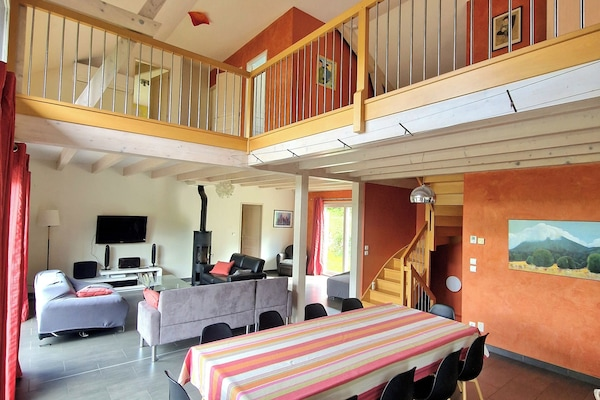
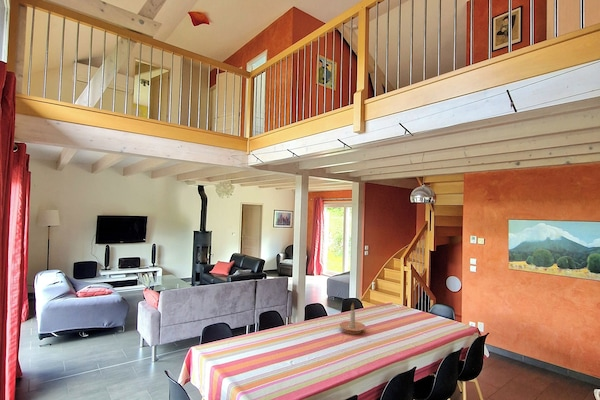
+ candle holder (352, 316)
